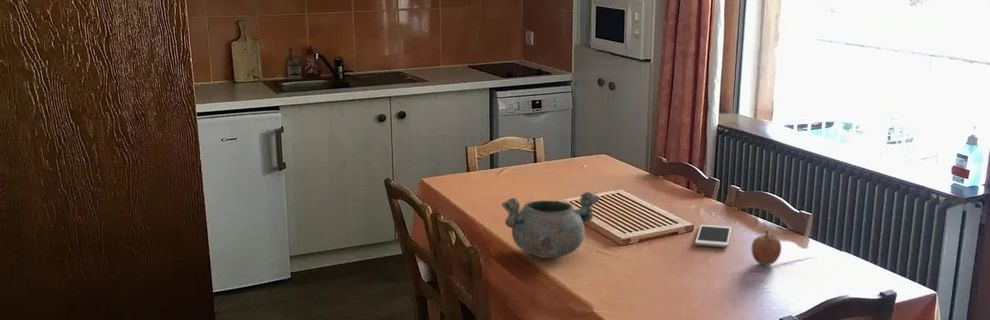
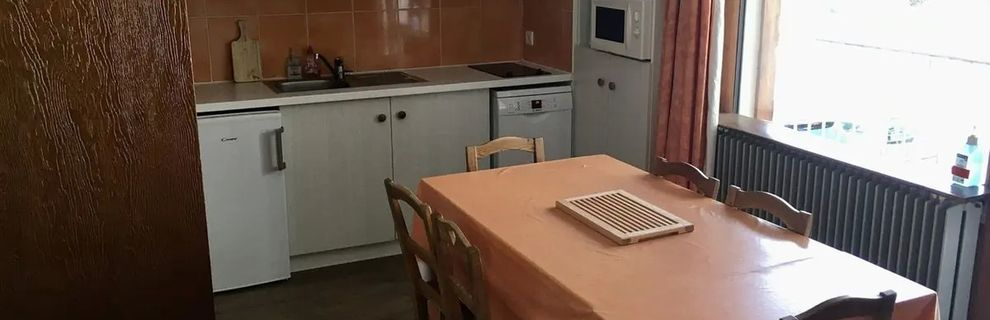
- decorative bowl (549, 223)
- cell phone (713, 235)
- fruit (766, 247)
